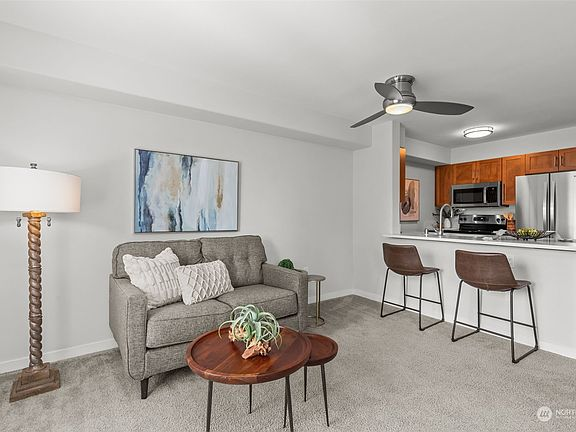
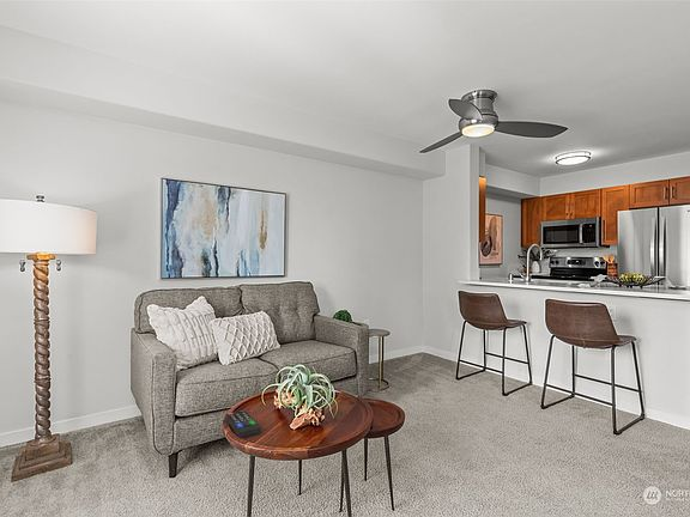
+ remote control (242, 422)
